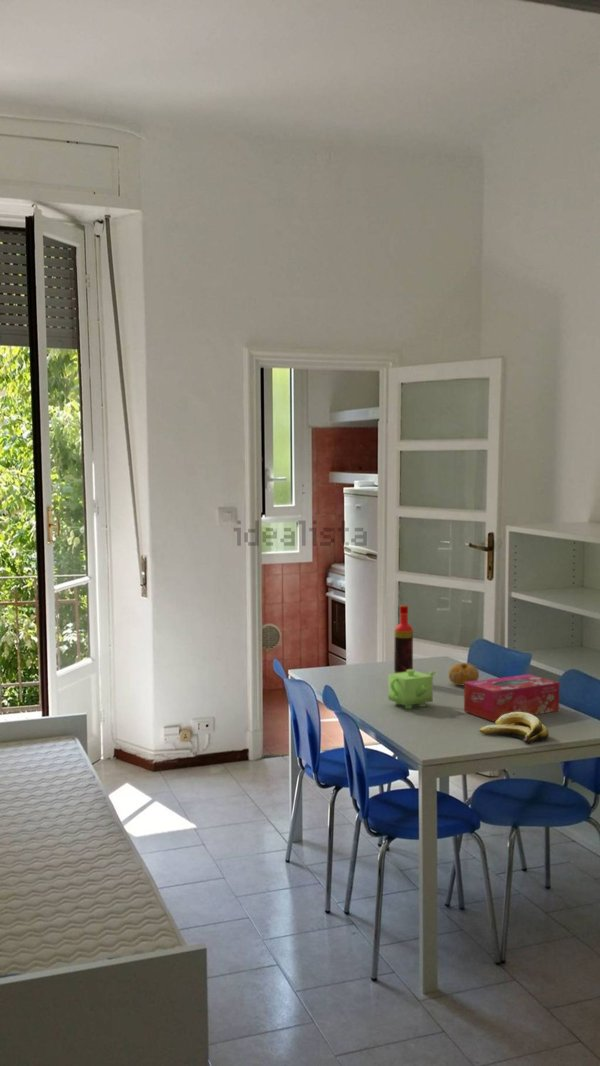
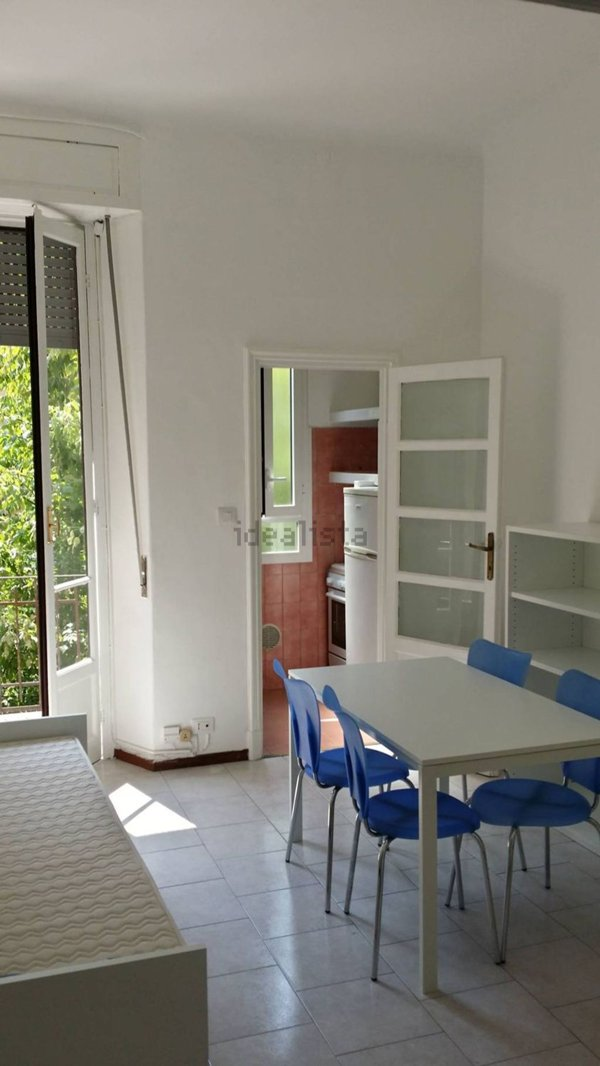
- bottle (403, 643)
- teapot (414, 687)
- fruit (463, 673)
- banana (515, 726)
- tissue box (511, 696)
